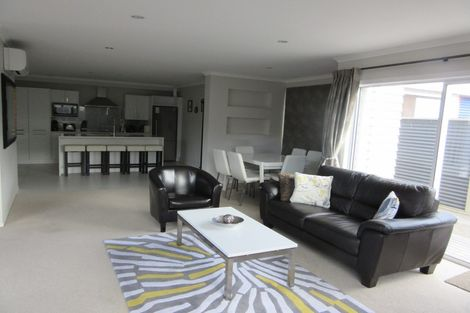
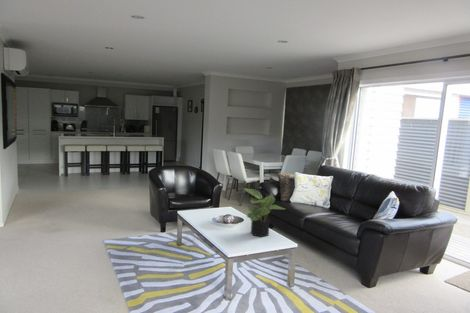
+ potted plant (260, 211)
